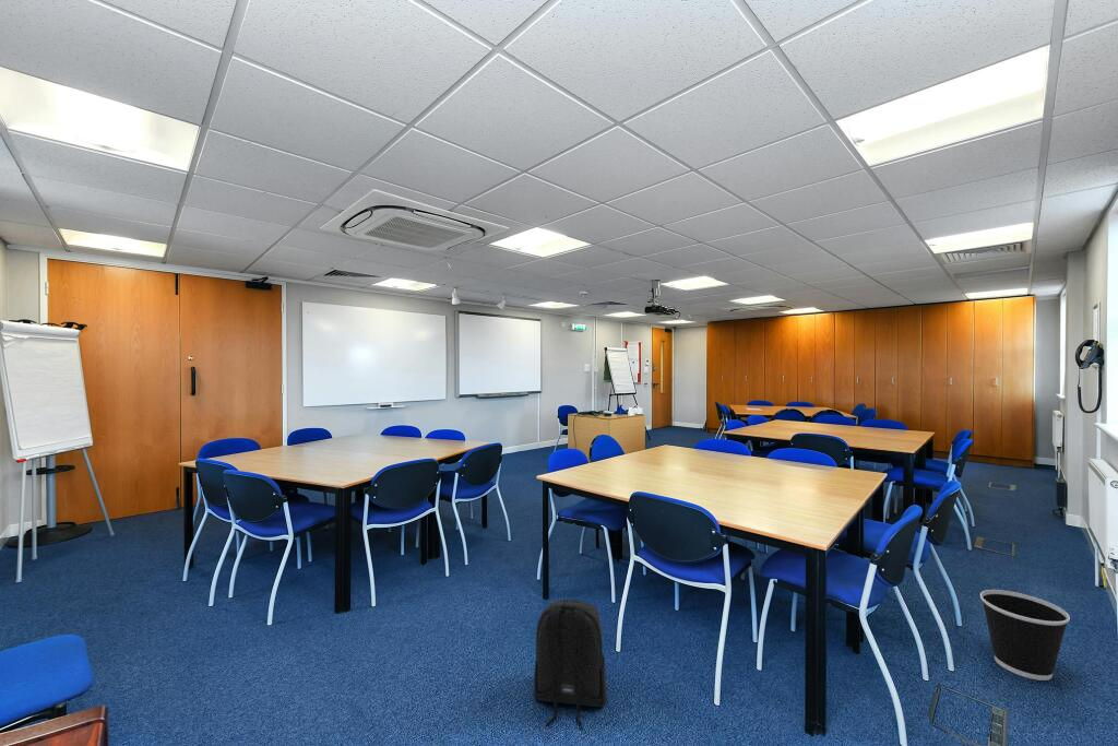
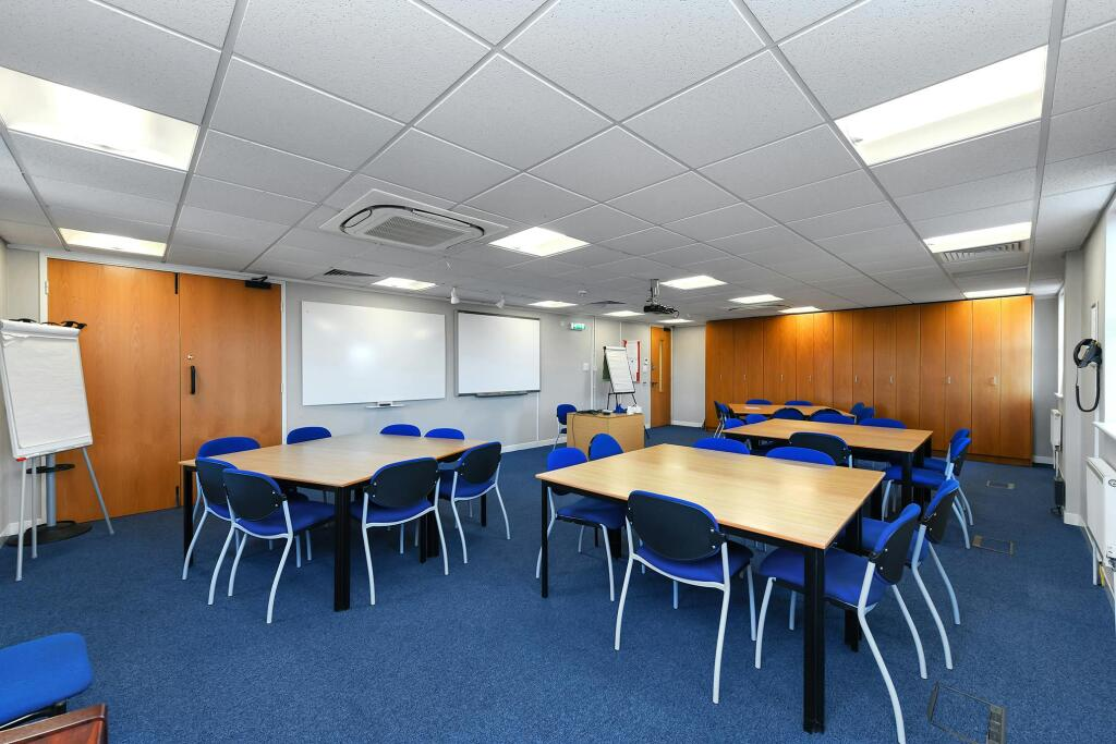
- backpack (569, 649)
- wastebasket (1022, 635)
